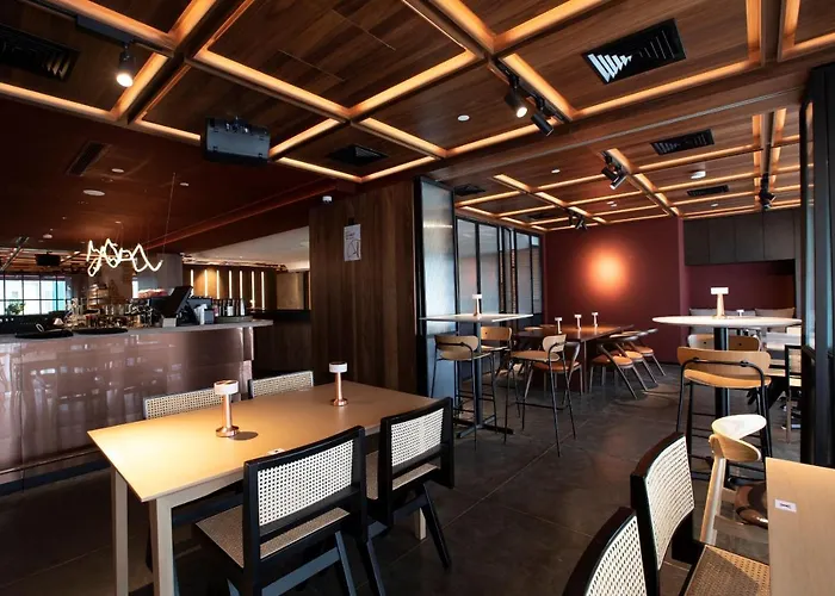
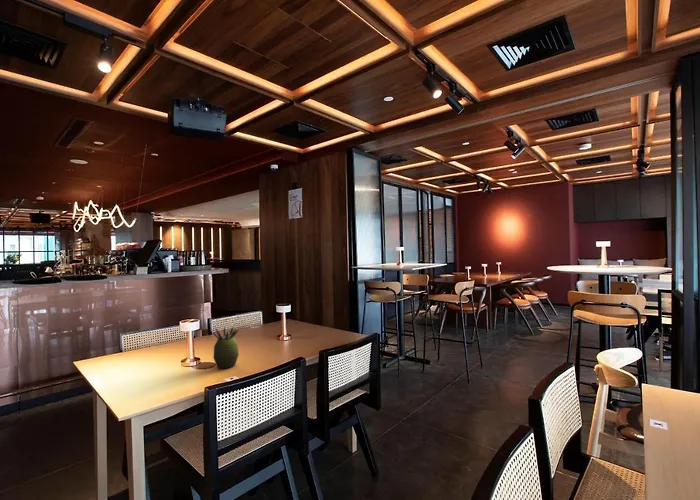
+ succulent plant (226, 346)
